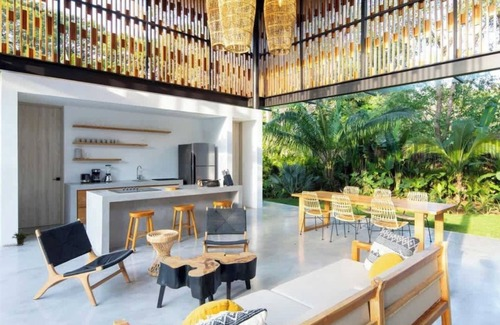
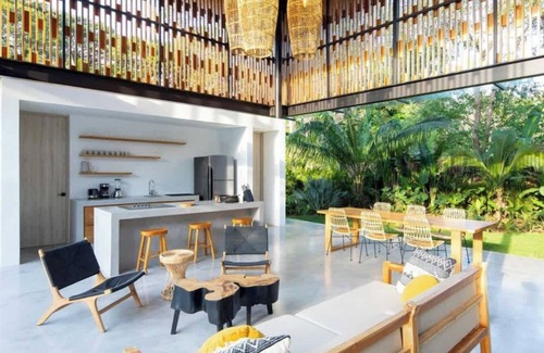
- potted plant (23, 236)
